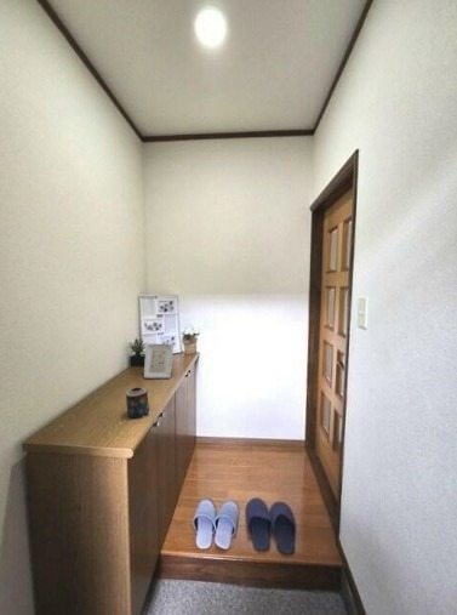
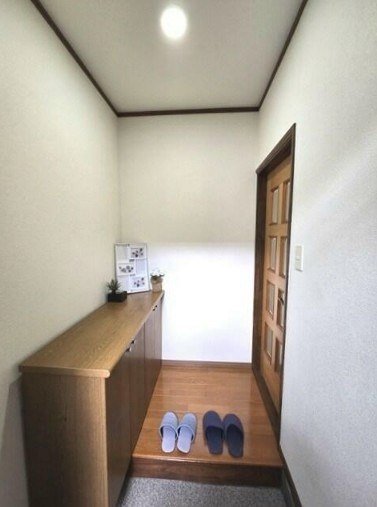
- picture frame (158, 360)
- candle (139, 399)
